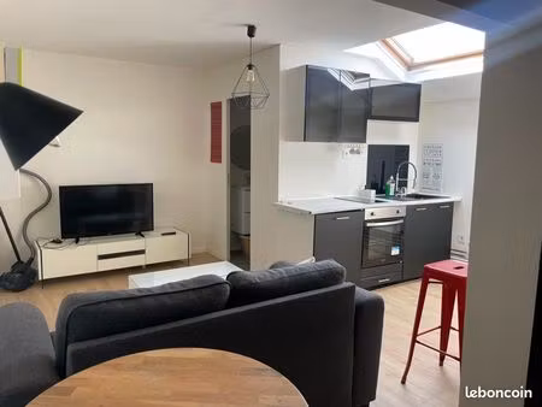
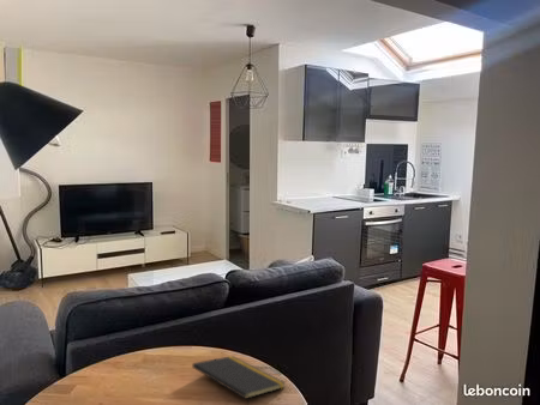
+ notepad (238, 375)
